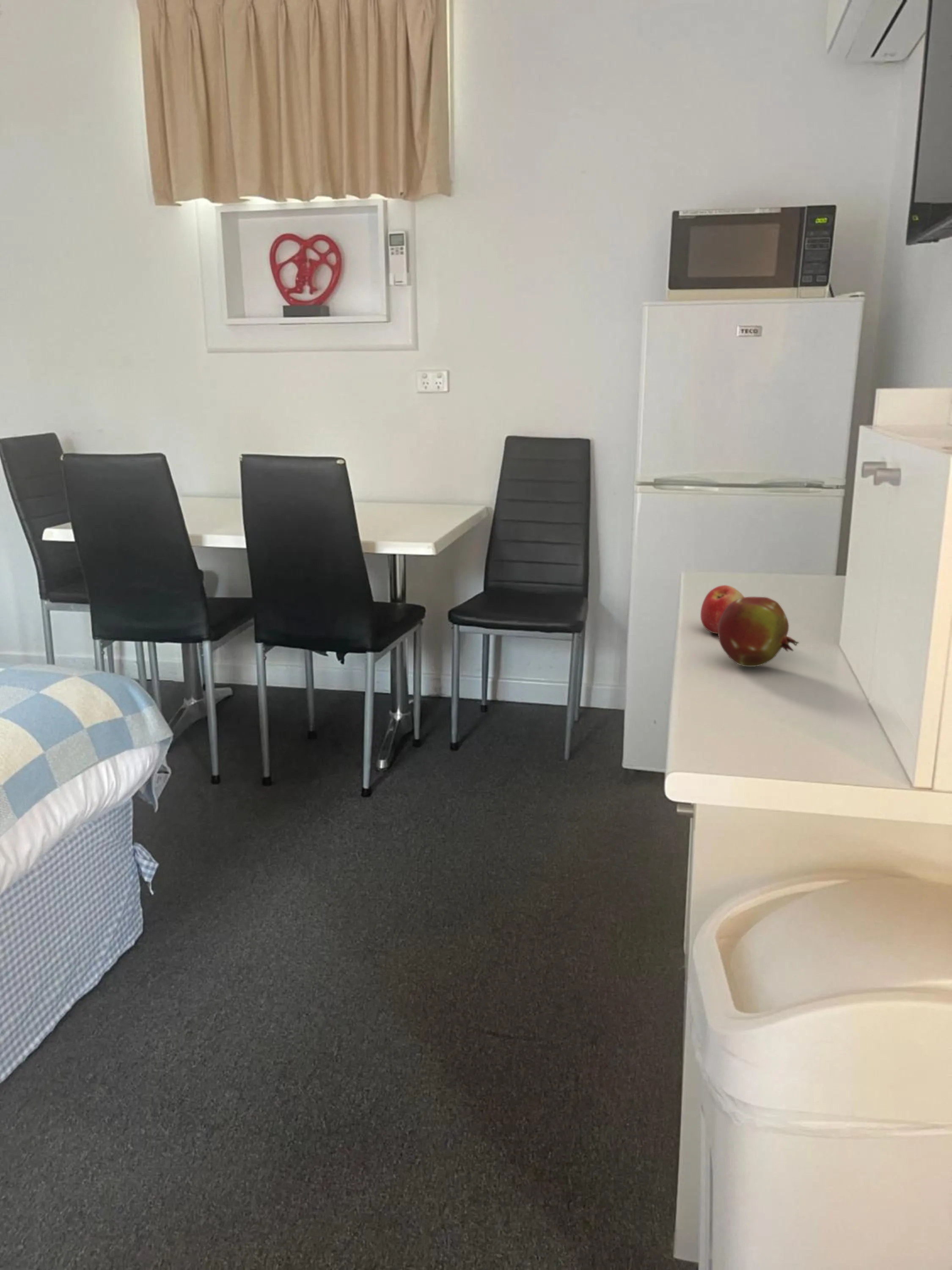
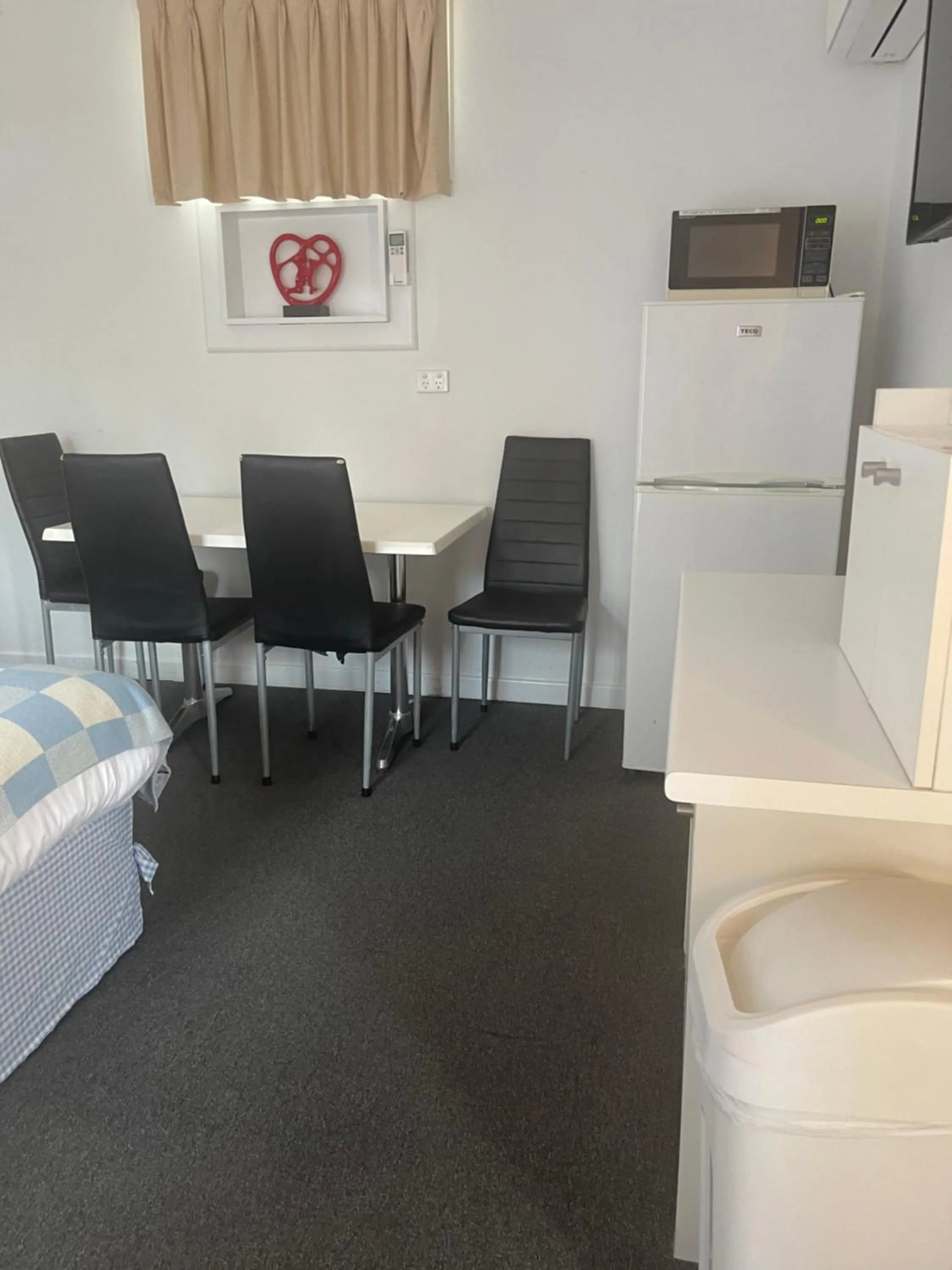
- apple (725, 608)
- fruit (758, 633)
